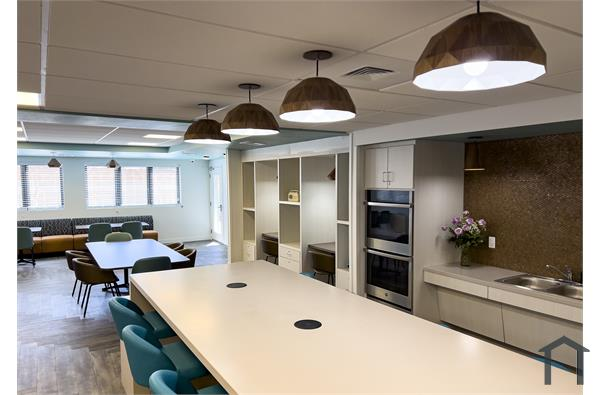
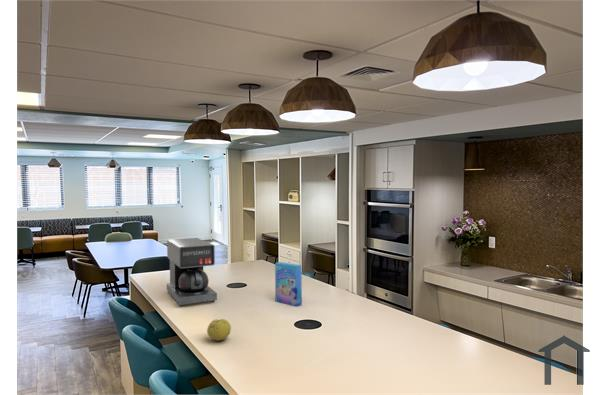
+ cereal box (288, 283)
+ fruit (219, 329)
+ coffee maker (190, 269)
